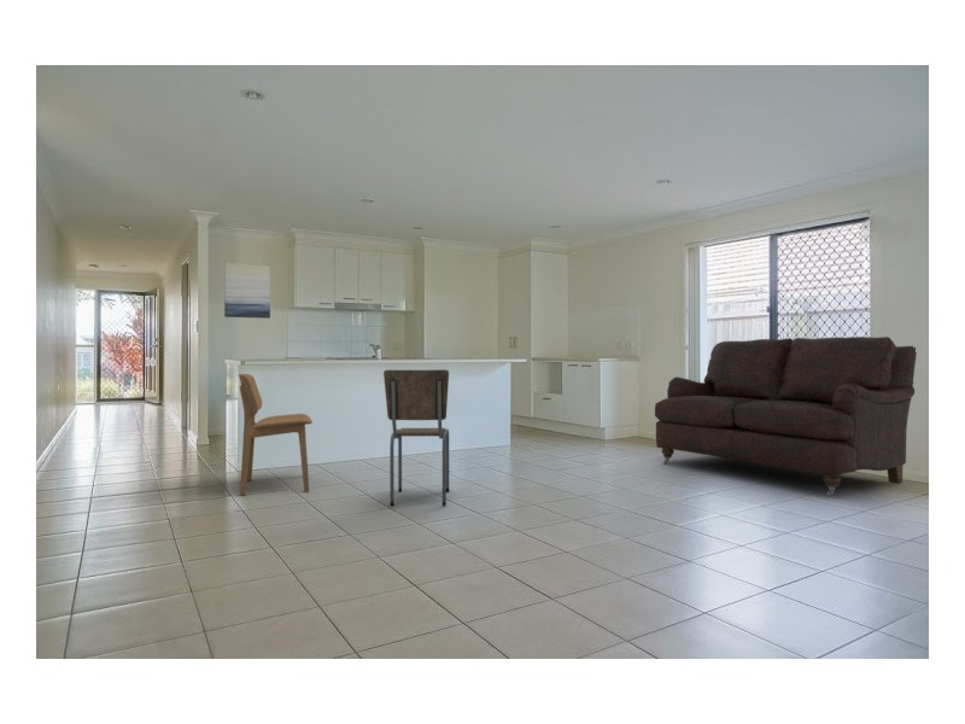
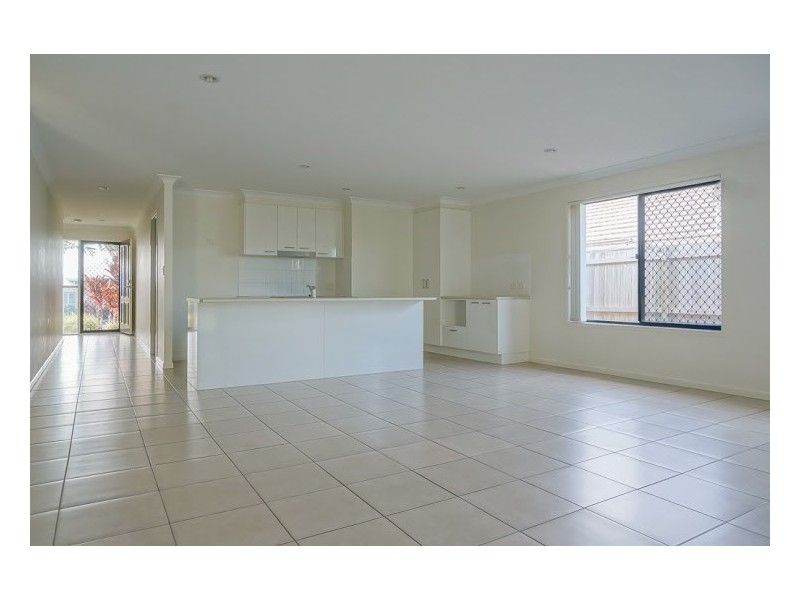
- dining chair (420, 434)
- sofa (777, 404)
- dining chair (276, 430)
- wall art (247, 291)
